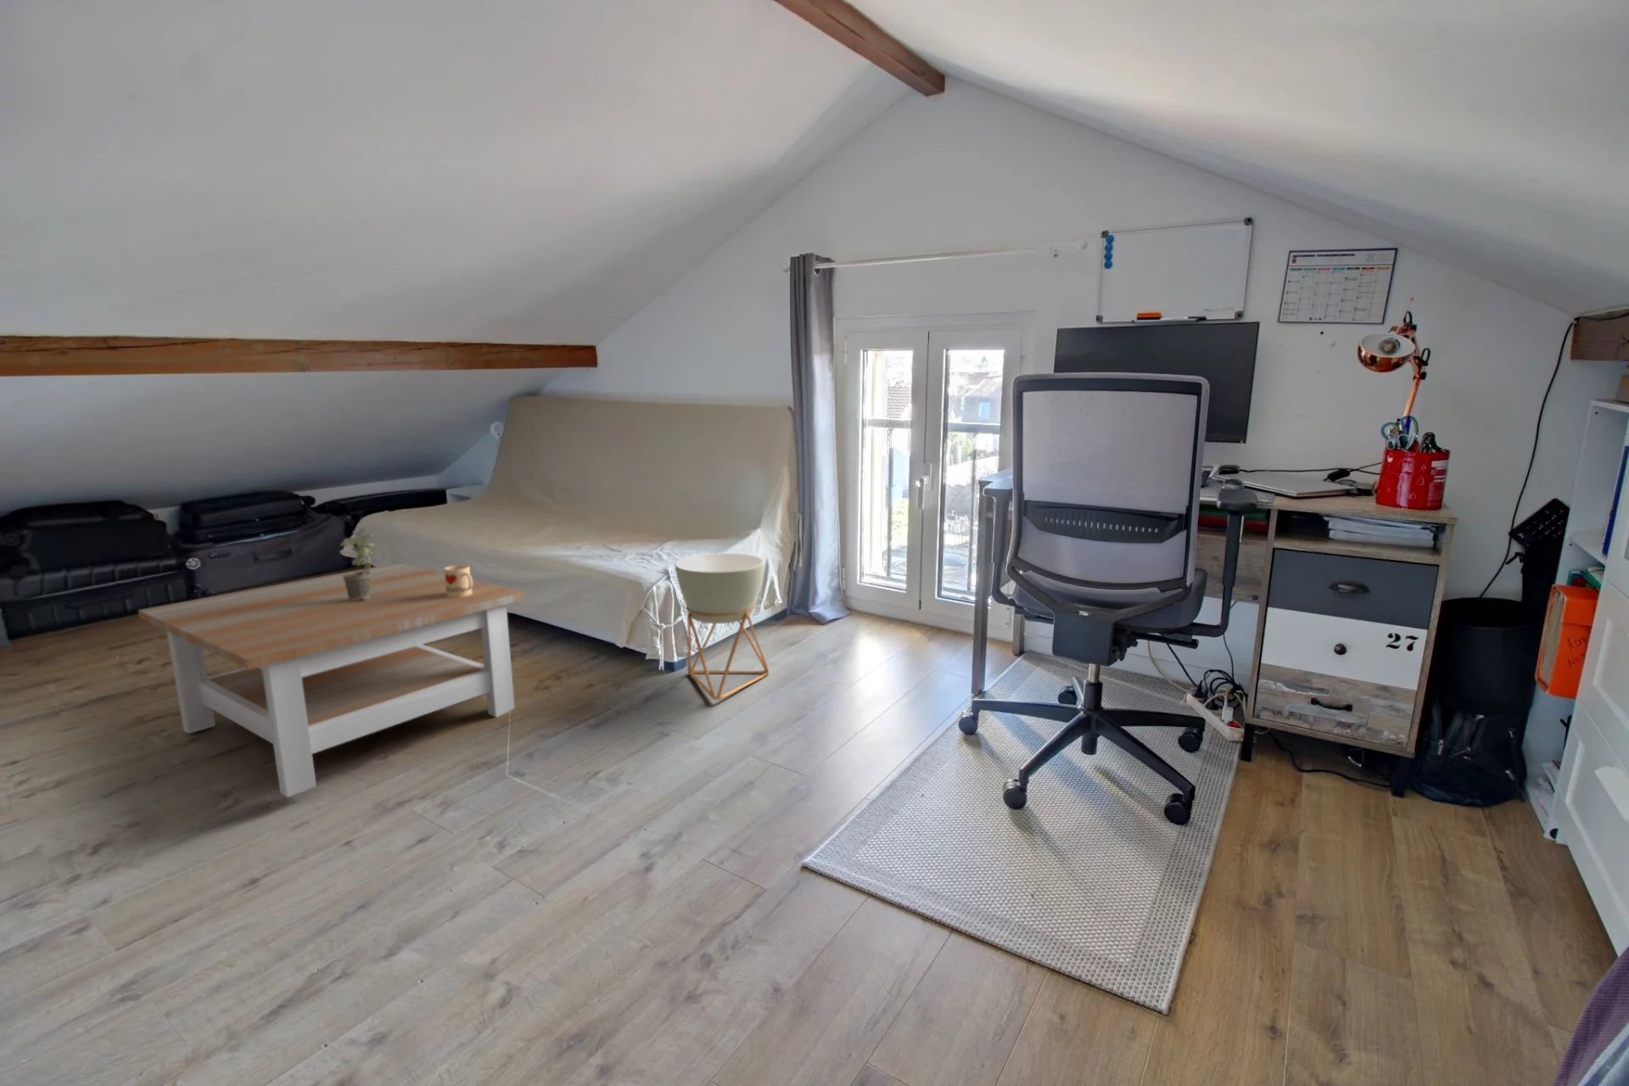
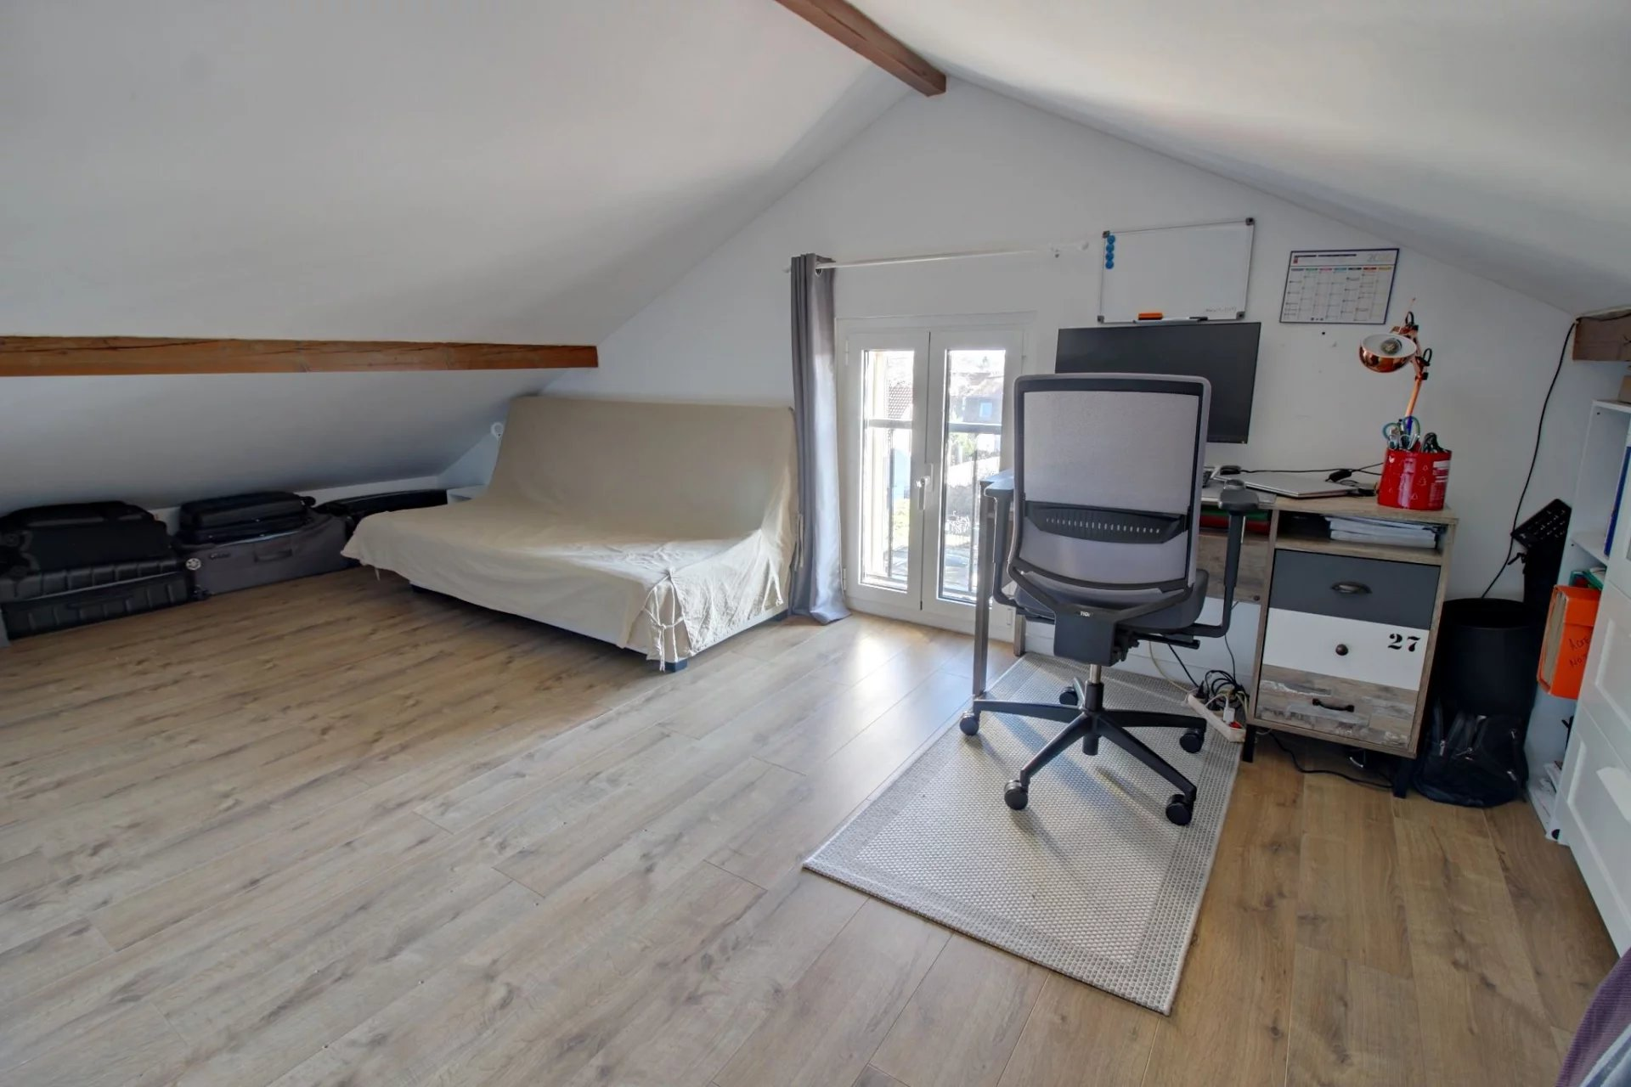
- coffee table (347, 661)
- planter (721, 623)
- potted plant (360, 564)
- mug (461, 581)
